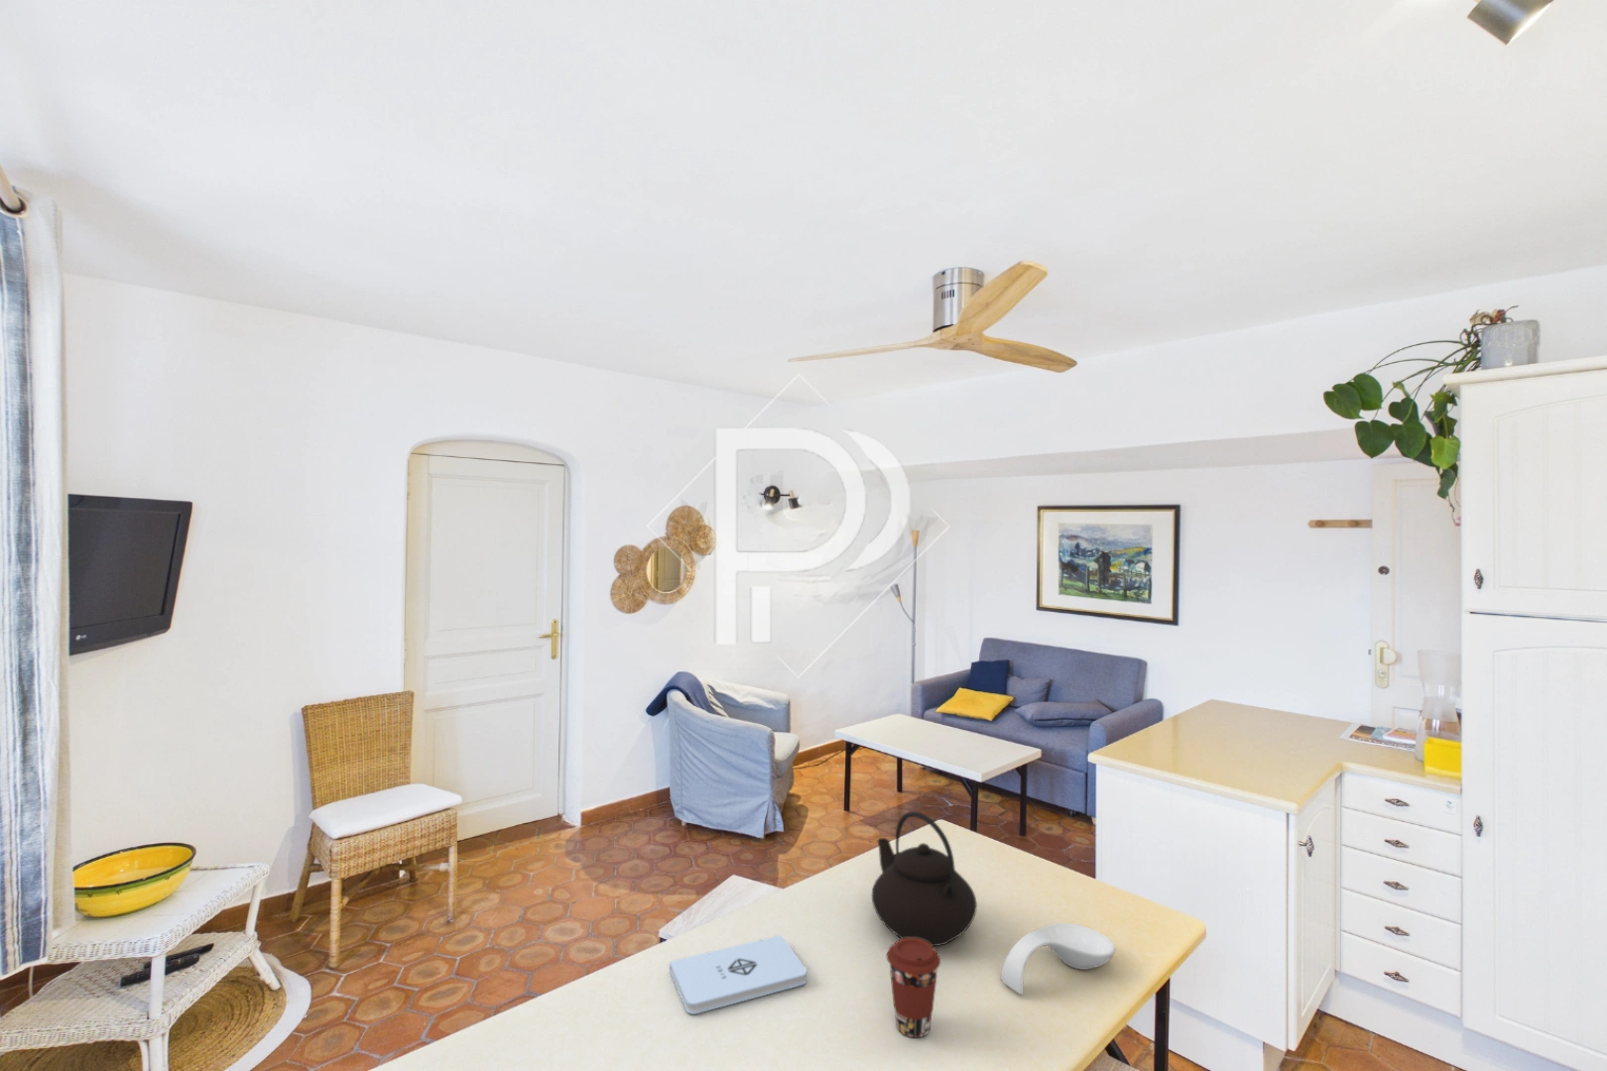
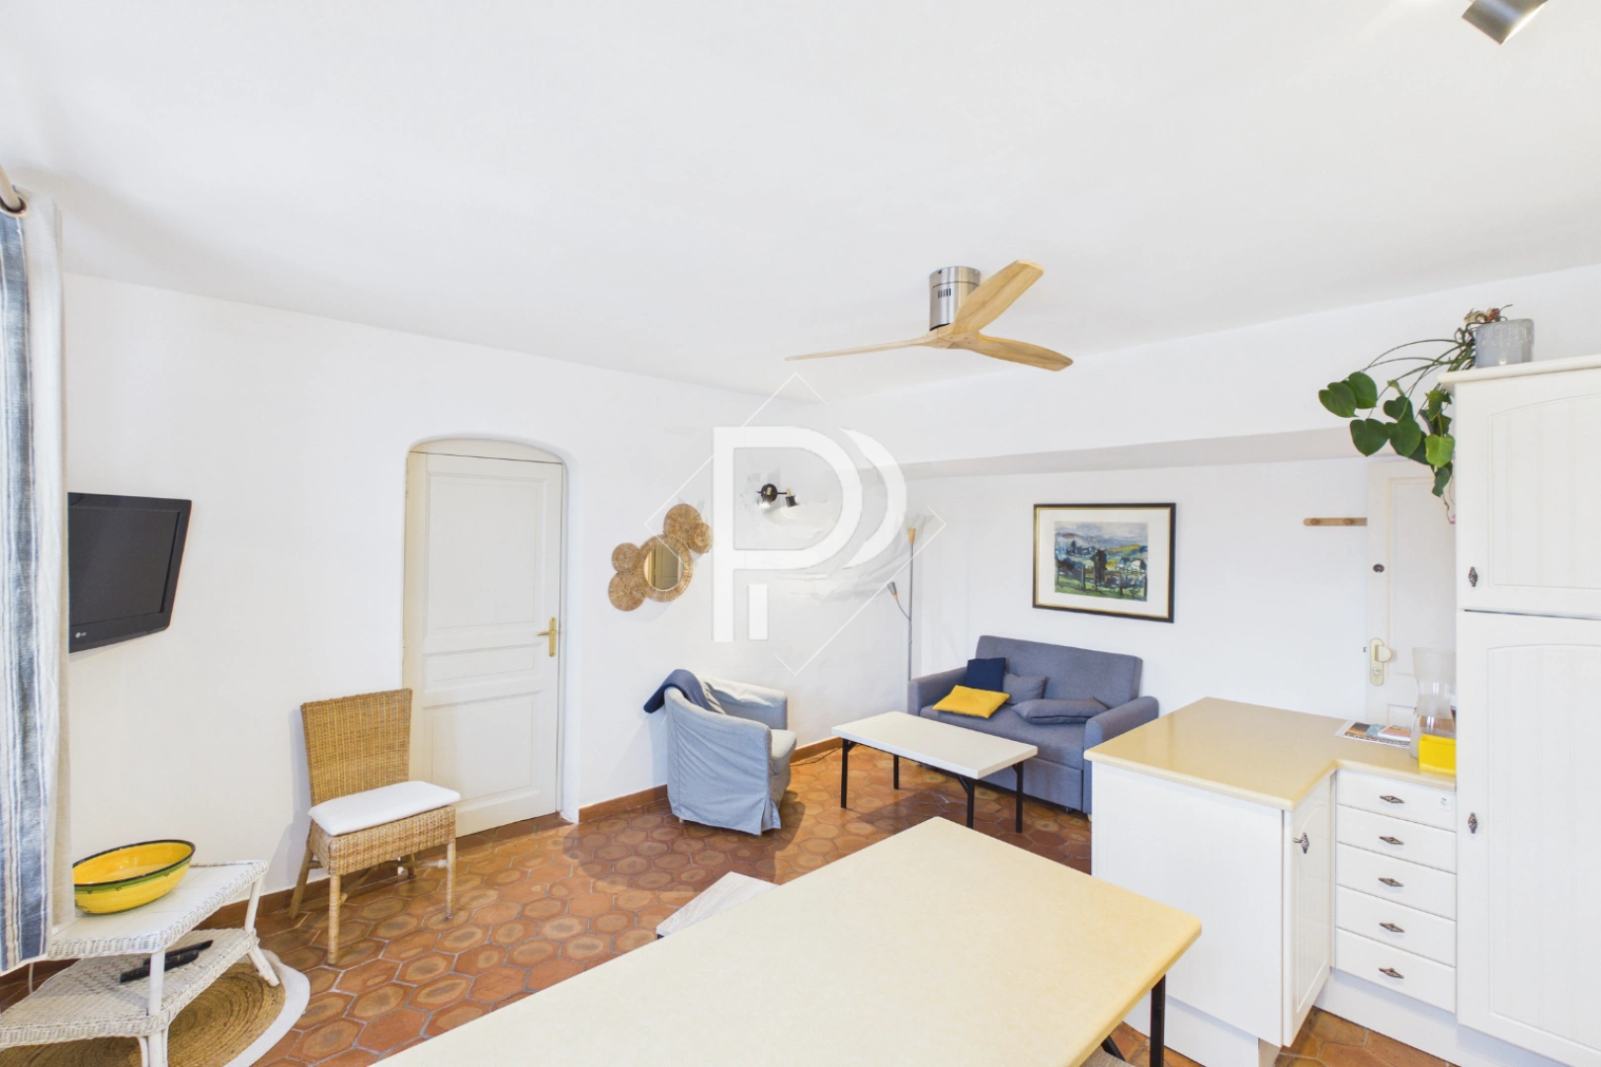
- coffee cup (912, 986)
- teapot (916, 865)
- notepad (738, 972)
- spoon rest (1057, 949)
